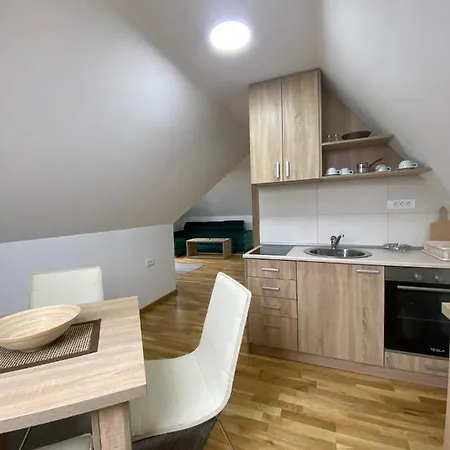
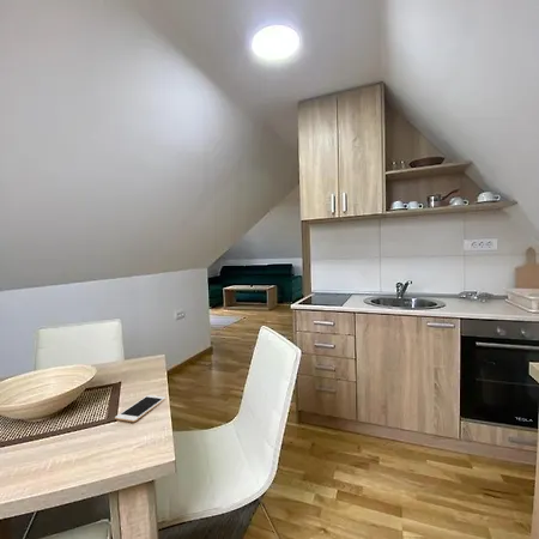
+ cell phone (141, 407)
